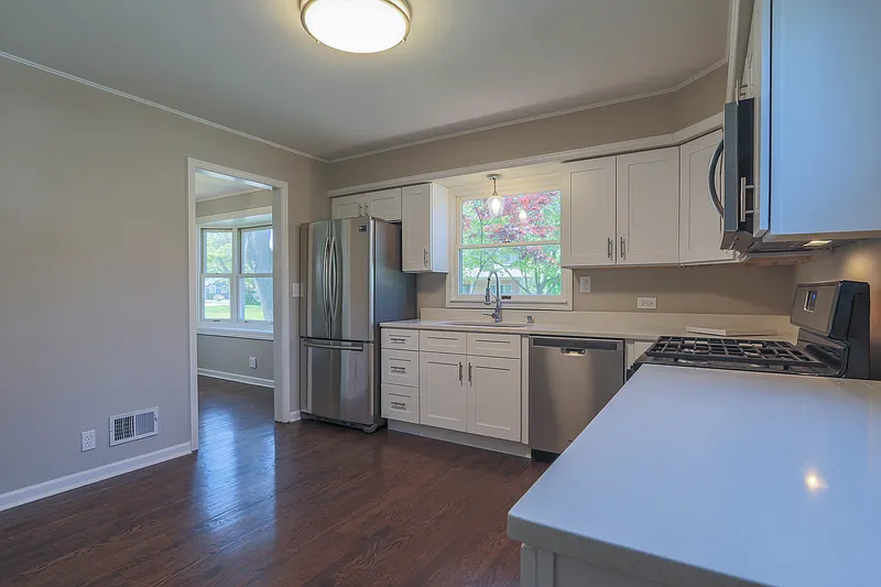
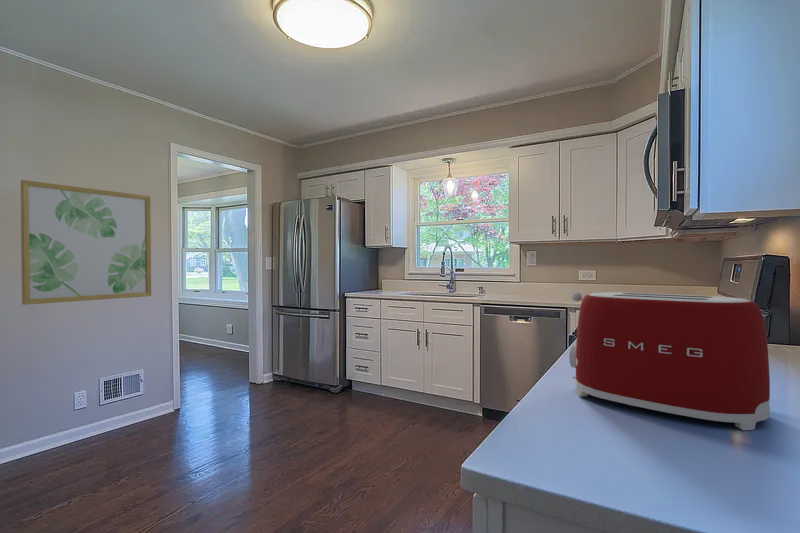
+ wall art (93, 244)
+ toaster (657, 348)
